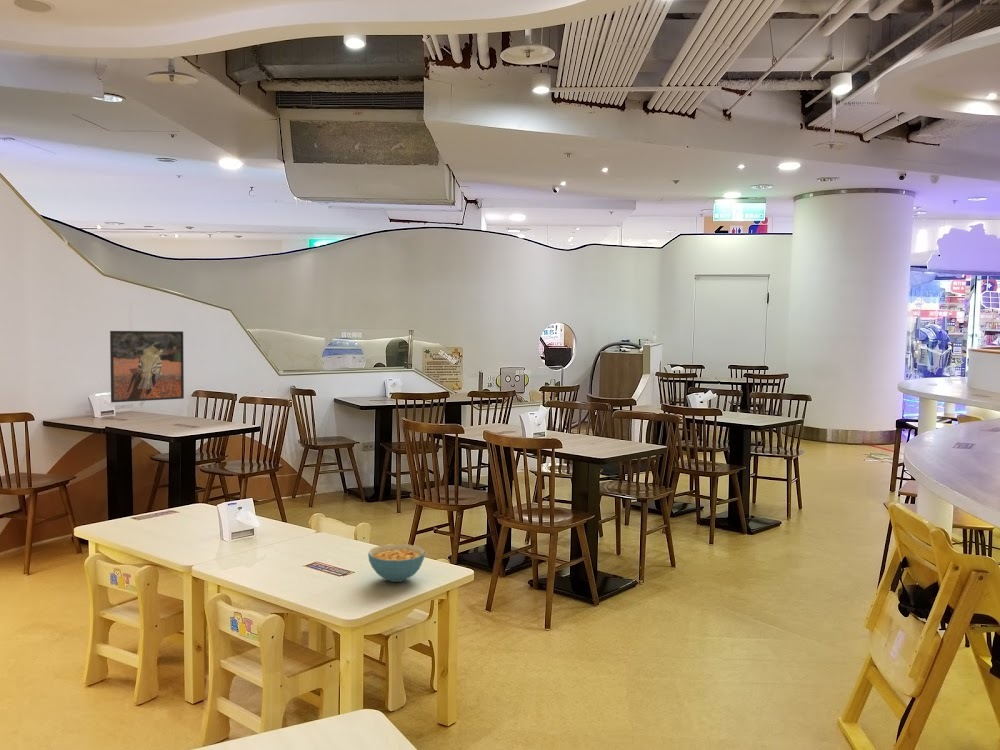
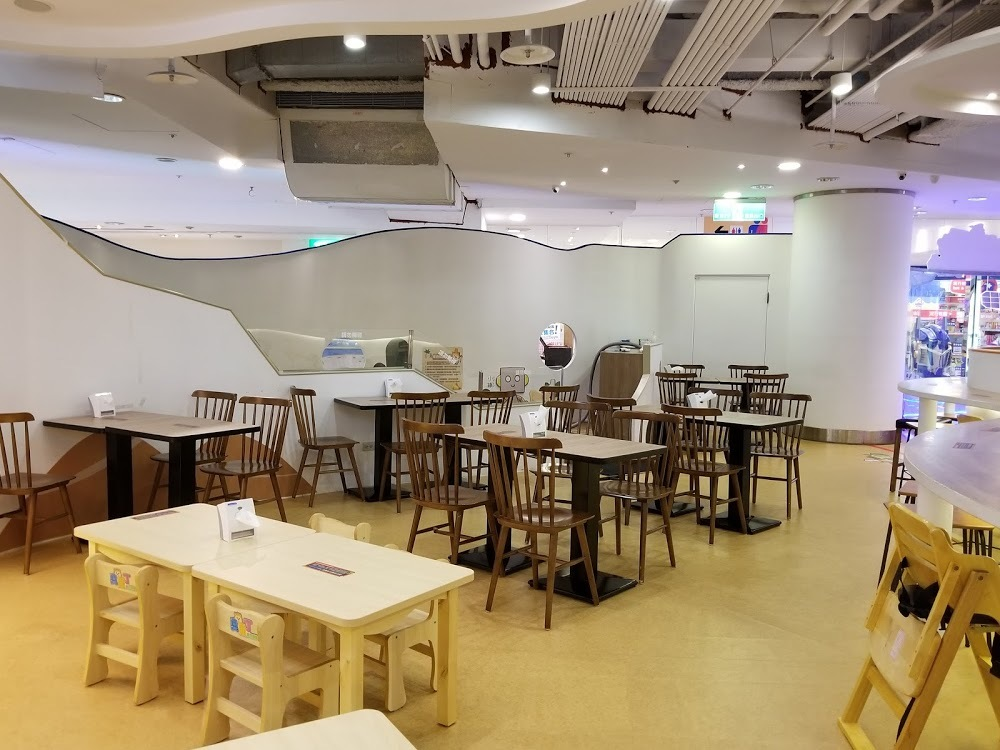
- cereal bowl (396, 565)
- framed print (148, 365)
